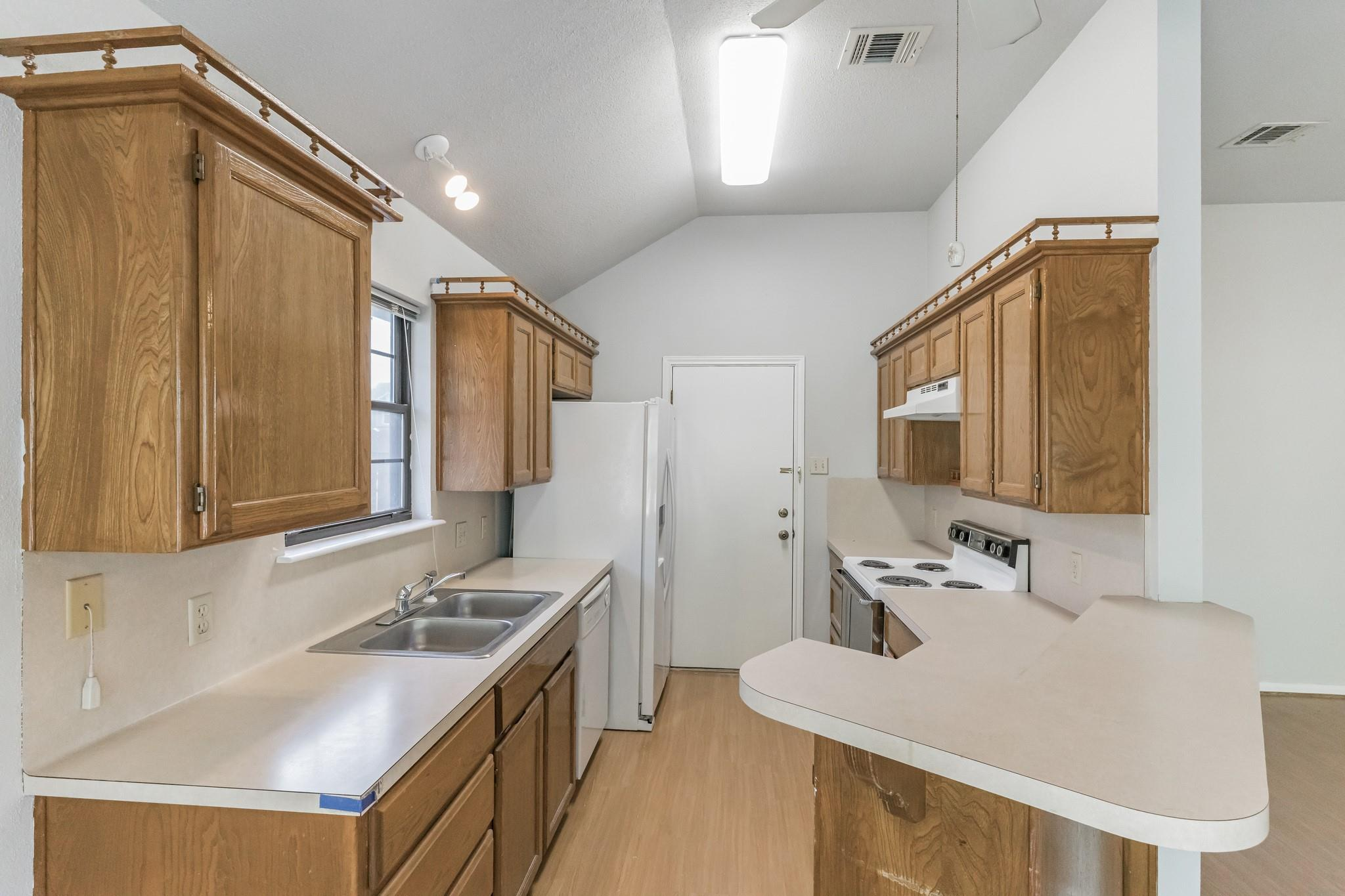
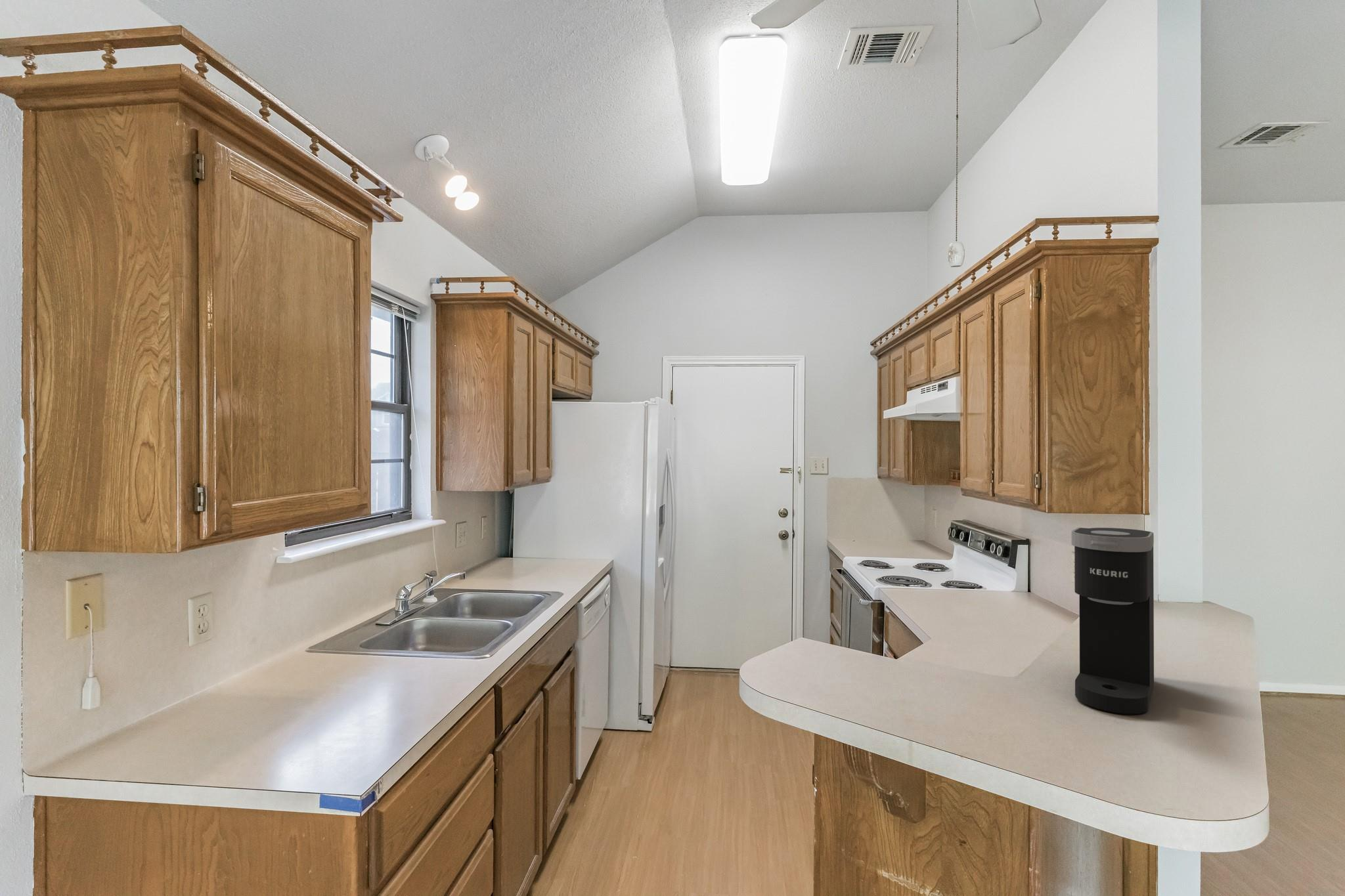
+ coffee maker (1115, 609)
